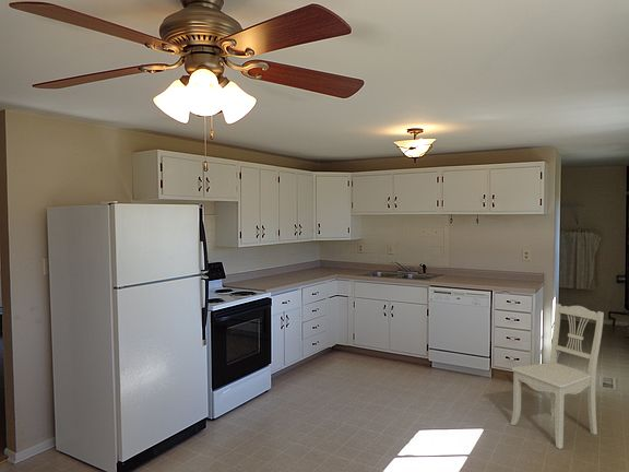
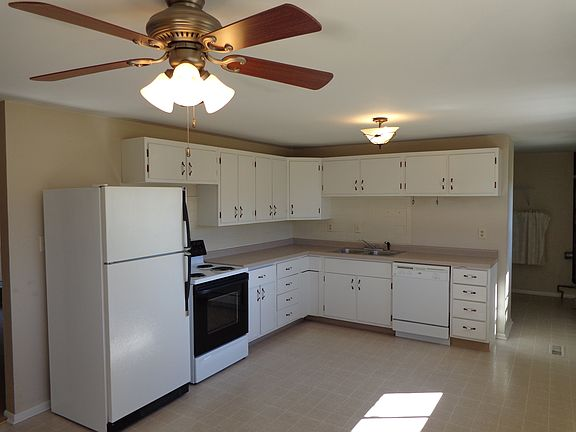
- dining chair (557, 368)
